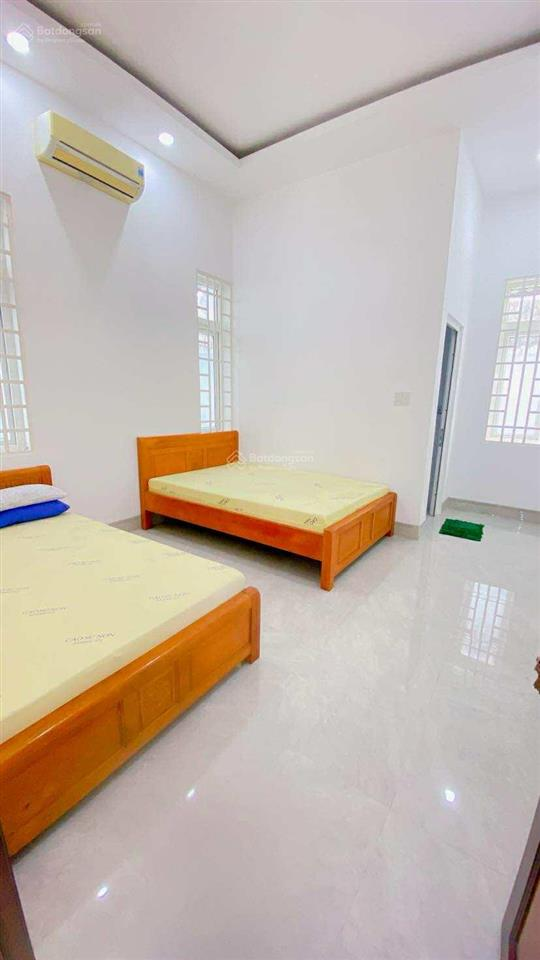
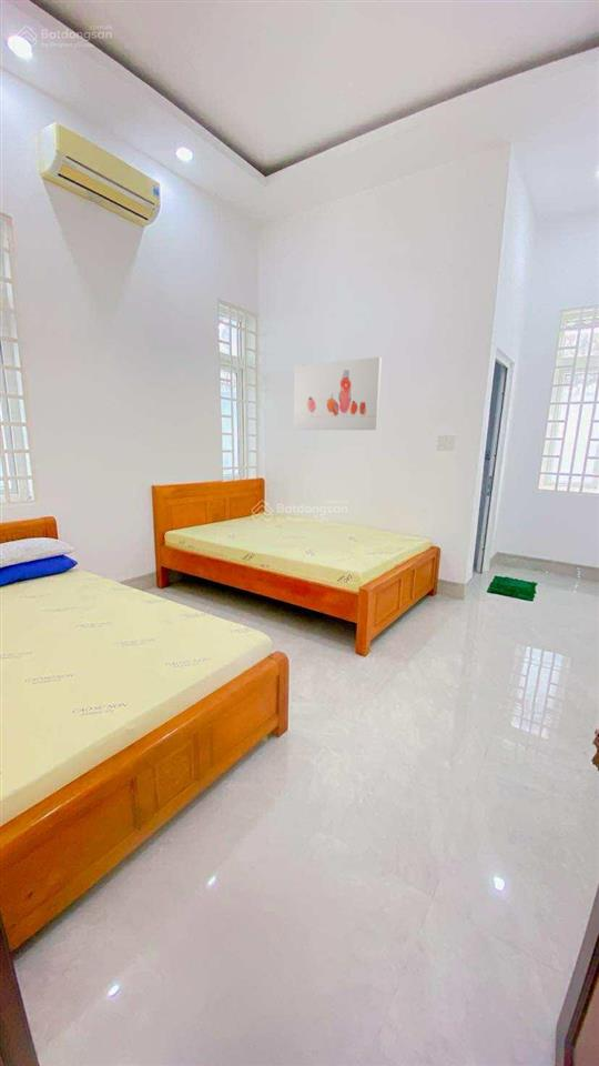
+ wall art (334, 396)
